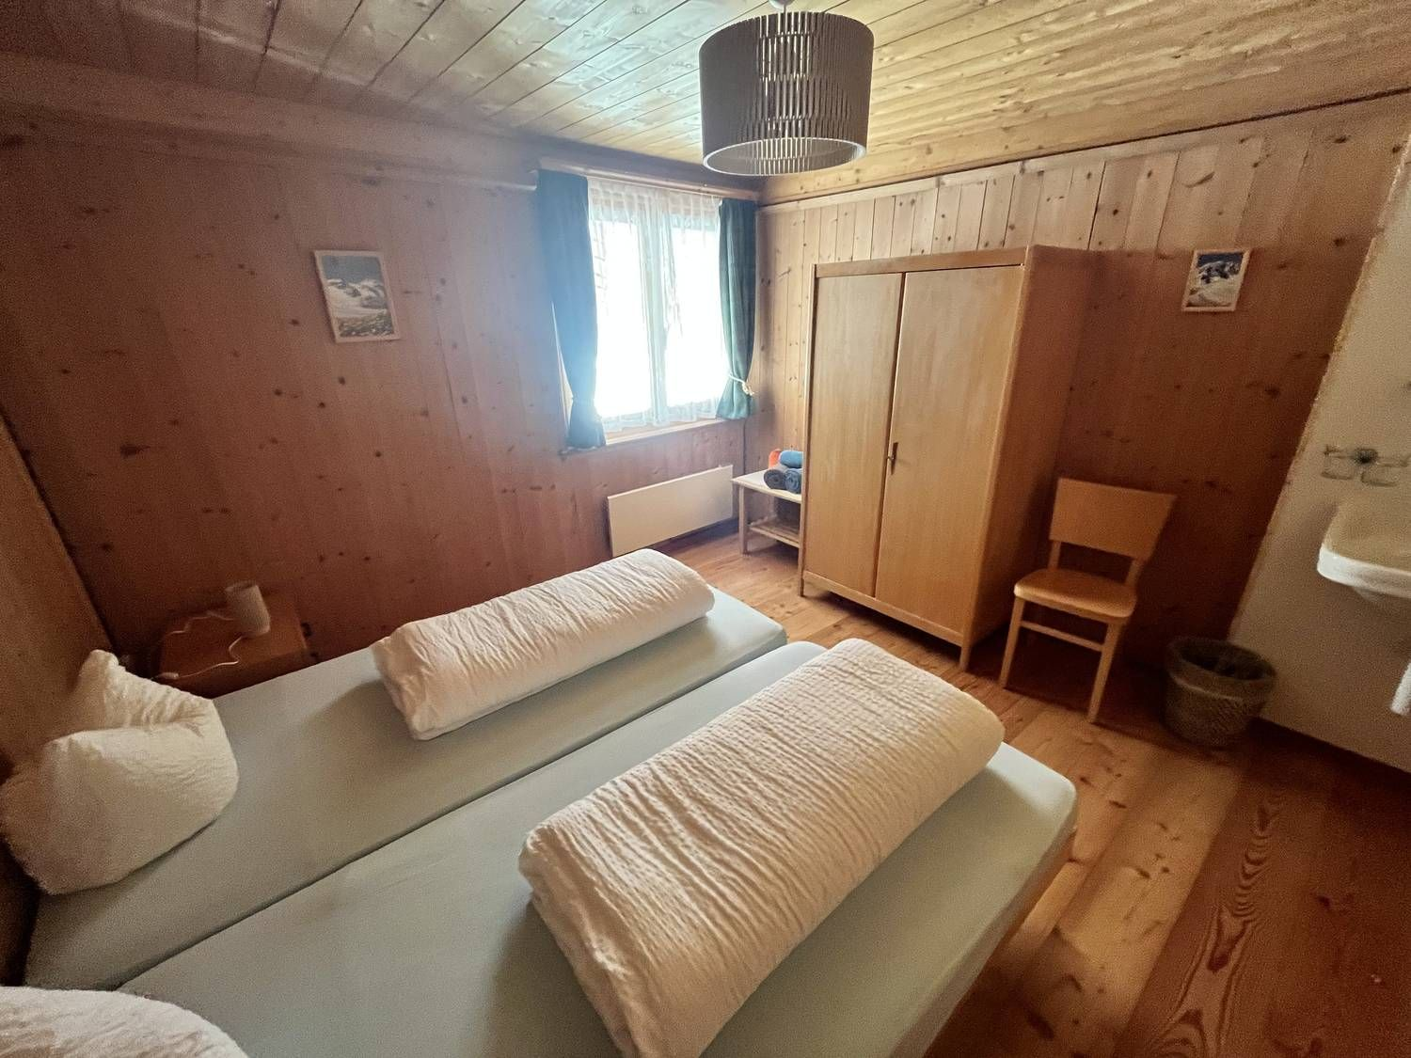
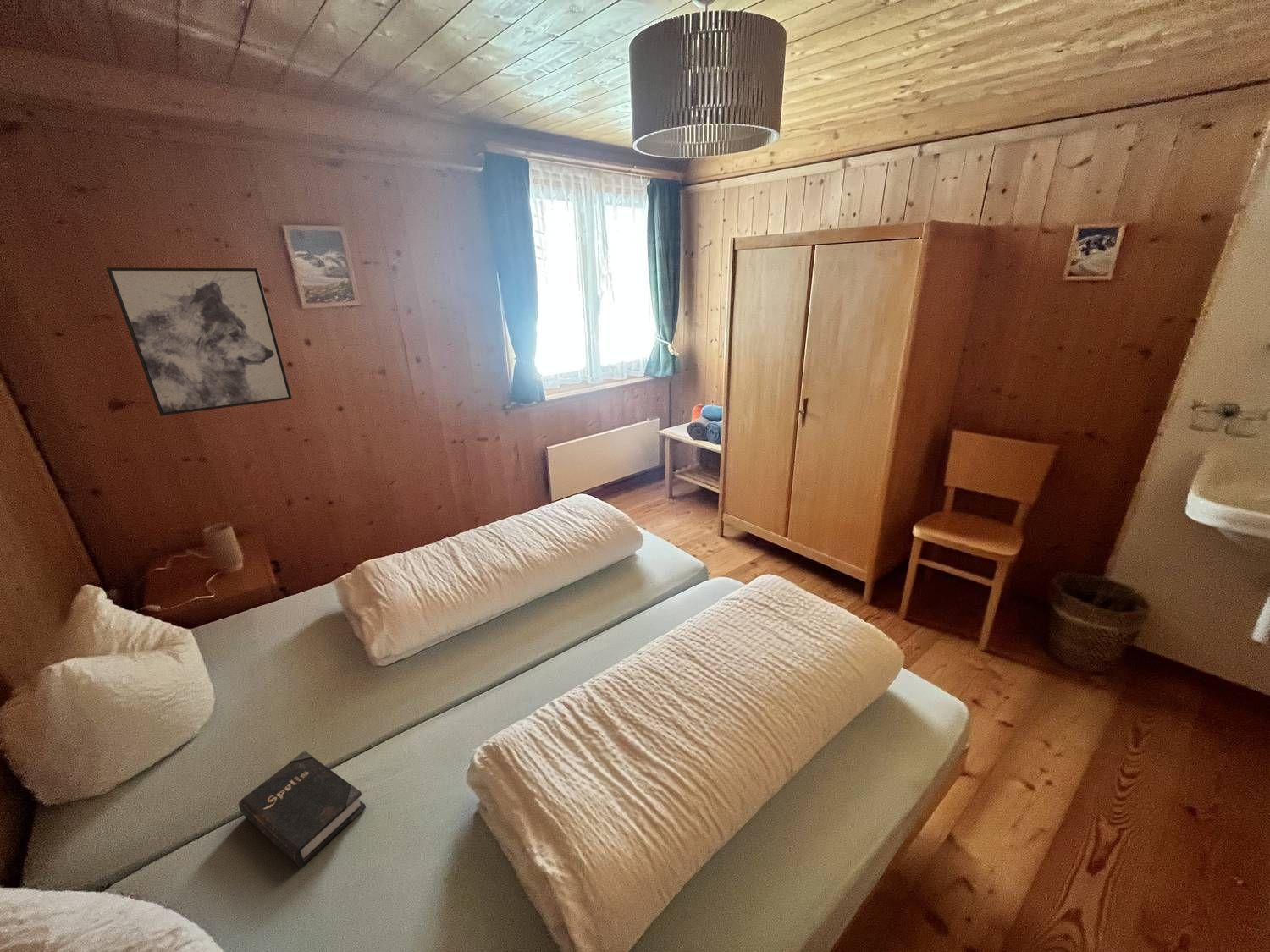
+ hardback book (302, 804)
+ wall art (209, 340)
